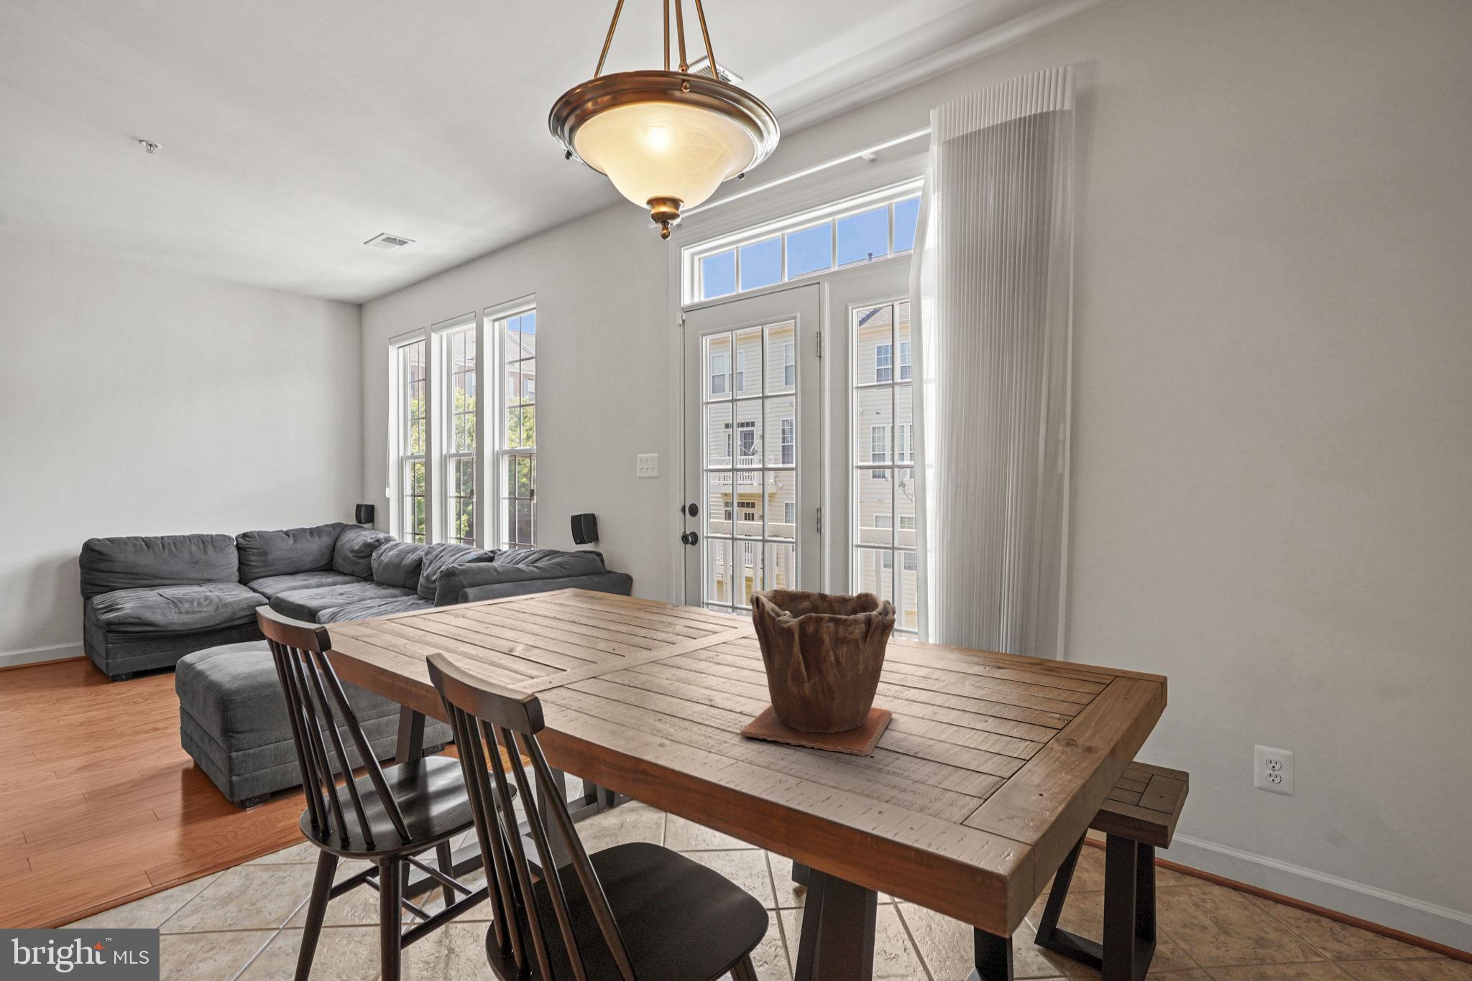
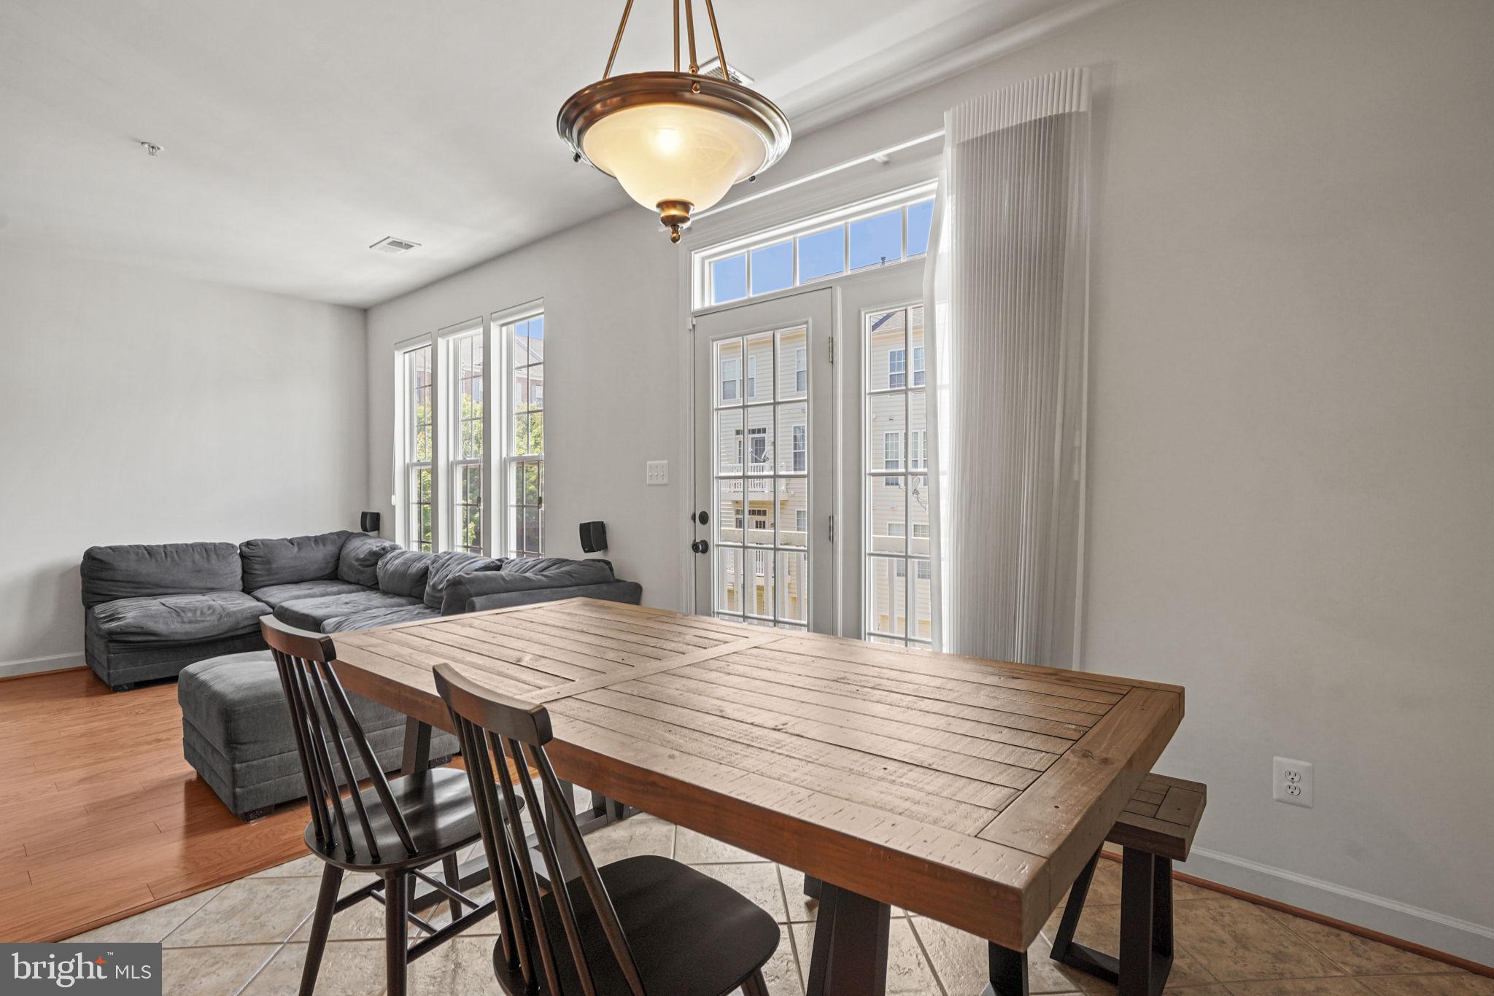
- plant pot (819, 659)
